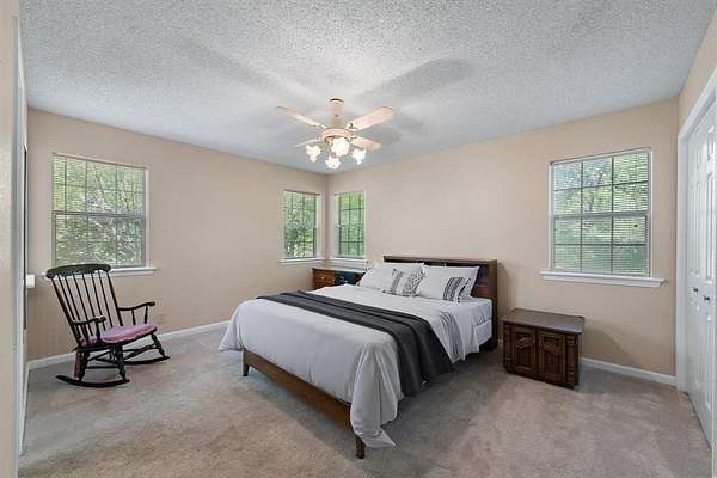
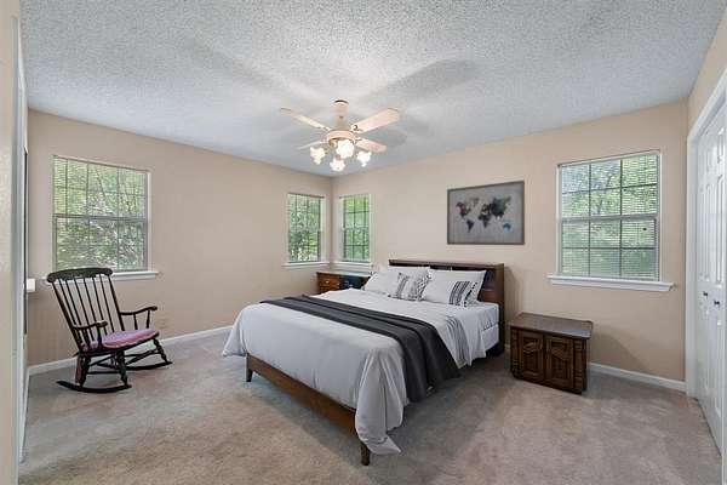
+ wall art (482, 215)
